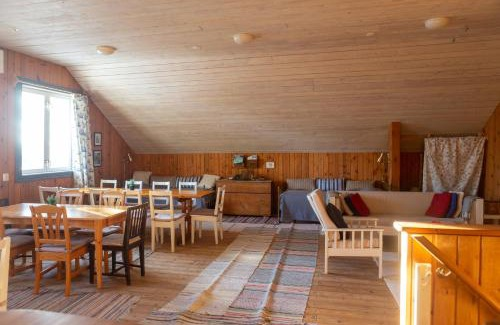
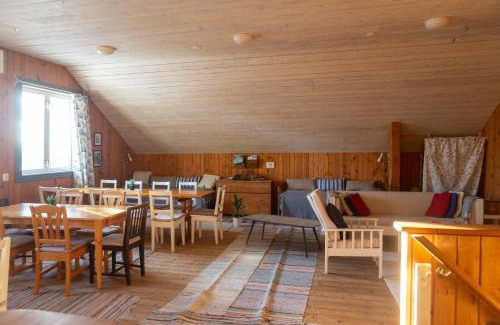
+ coffee table (285, 225)
+ indoor plant (238, 210)
